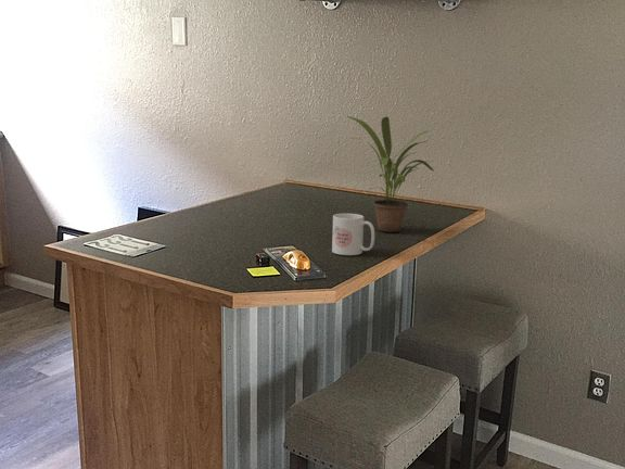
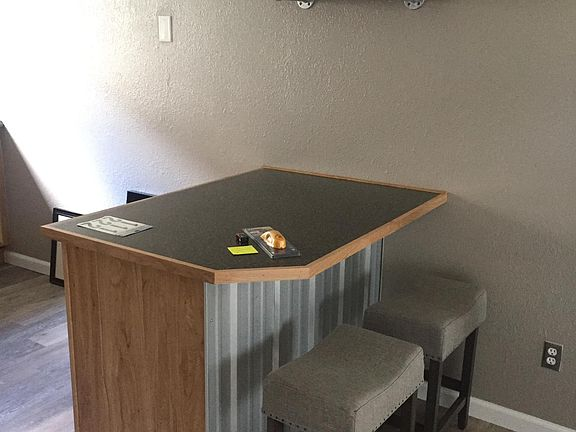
- mug (354, 234)
- potted plant (385, 173)
